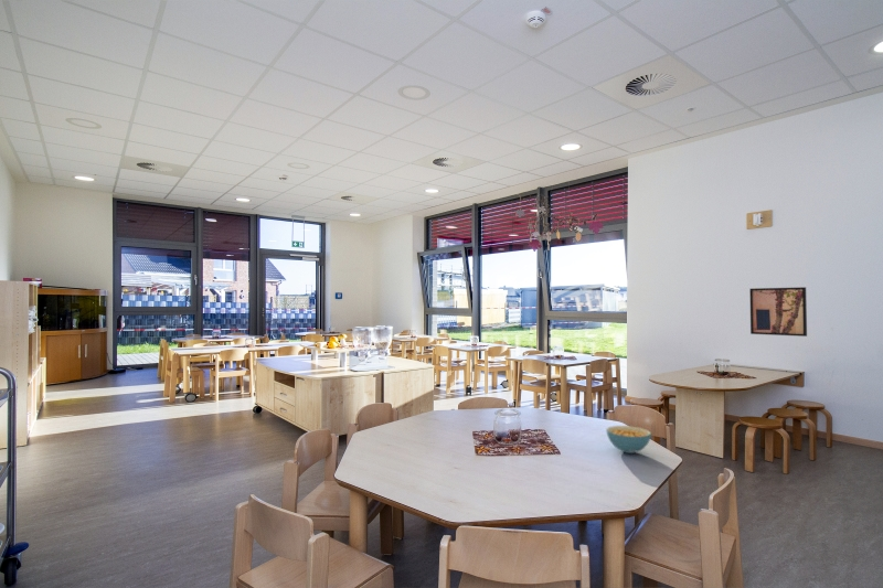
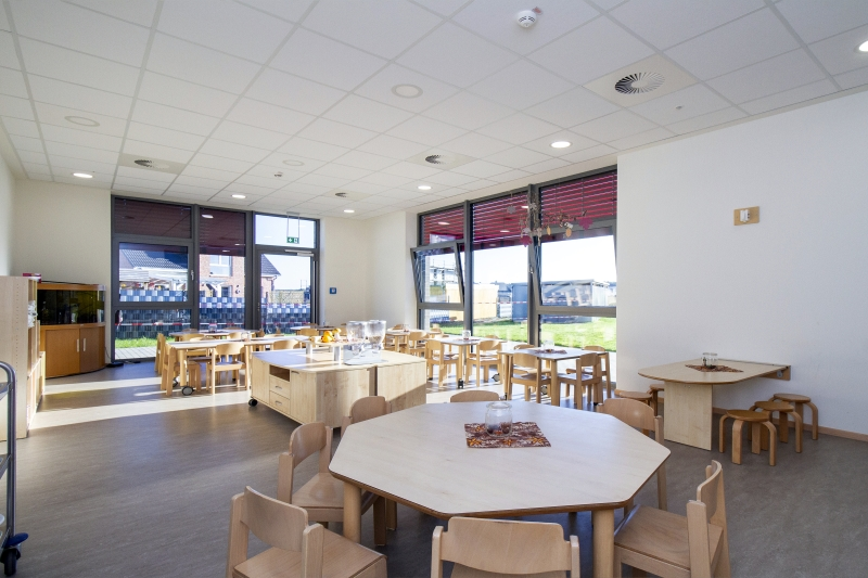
- wall art (777, 311)
- cereal bowl (628, 440)
